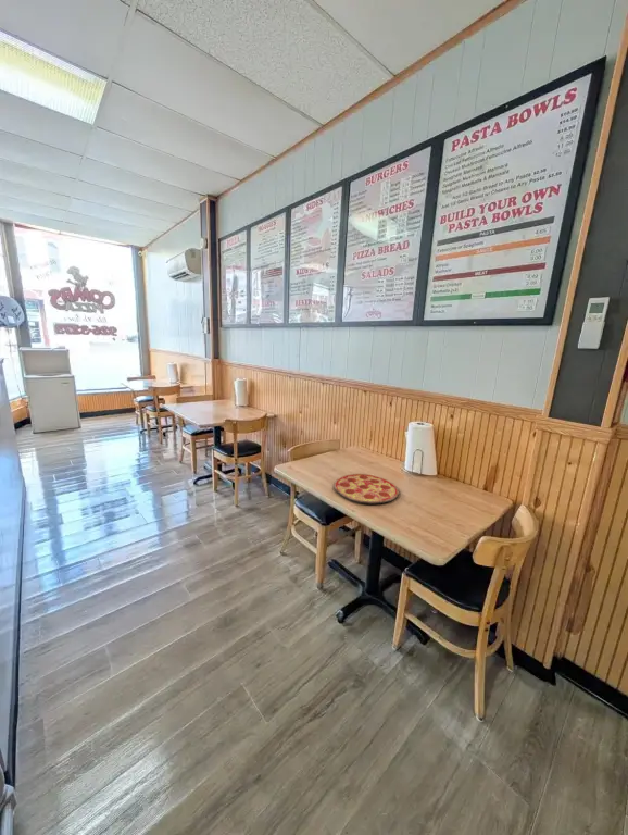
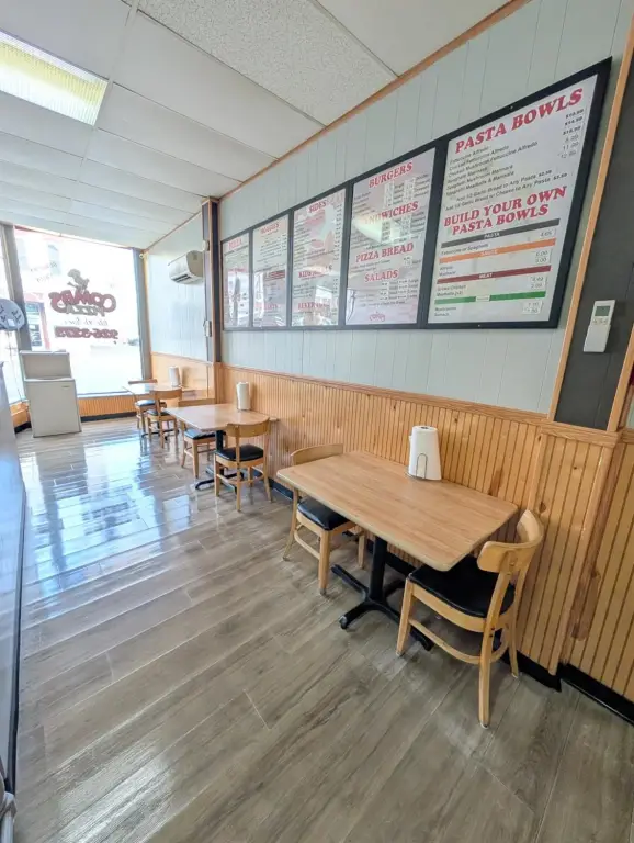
- pizza (365, 487)
